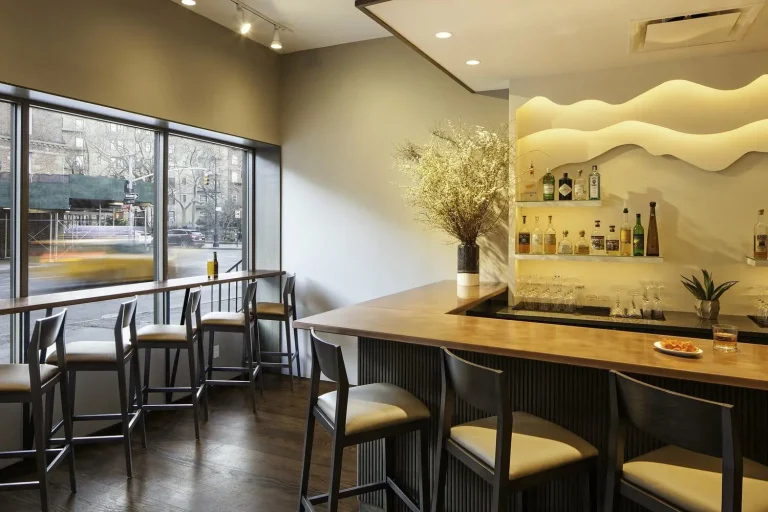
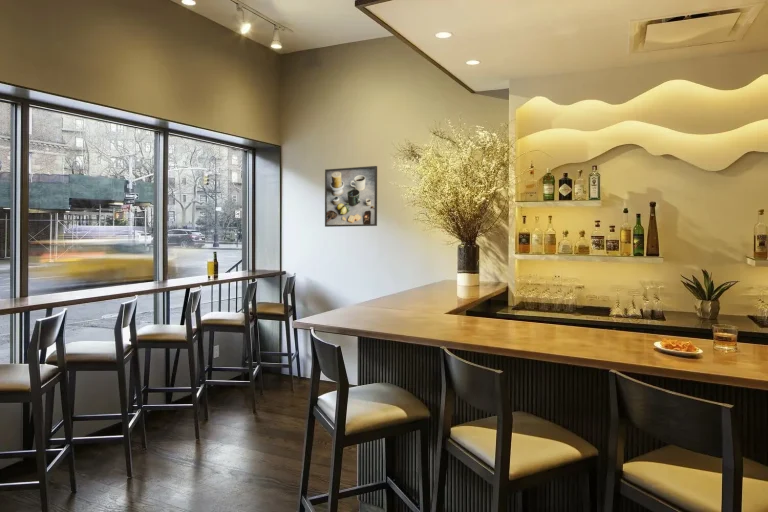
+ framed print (350, 197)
